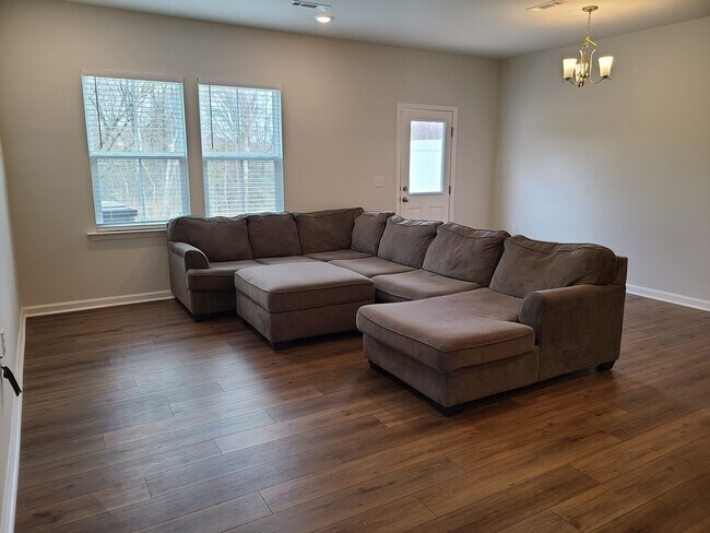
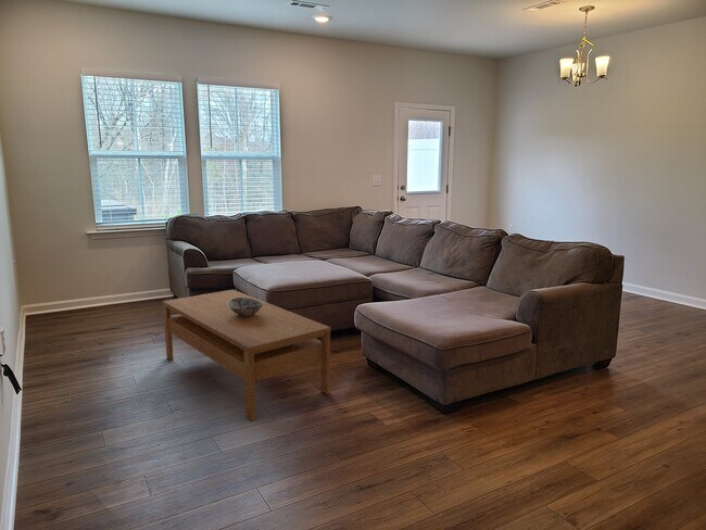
+ decorative bowl (245, 307)
+ coffee table (240, 343)
